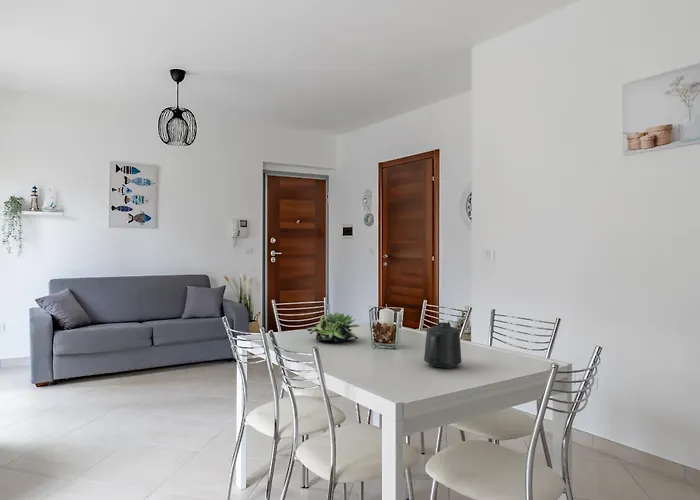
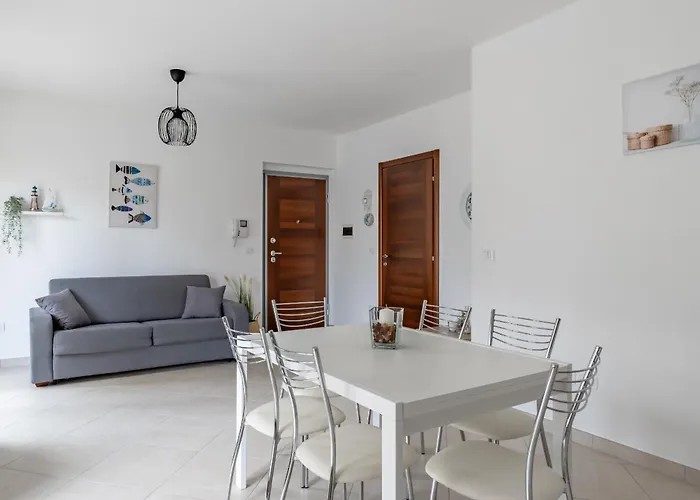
- mug (443, 345)
- succulent plant (333, 325)
